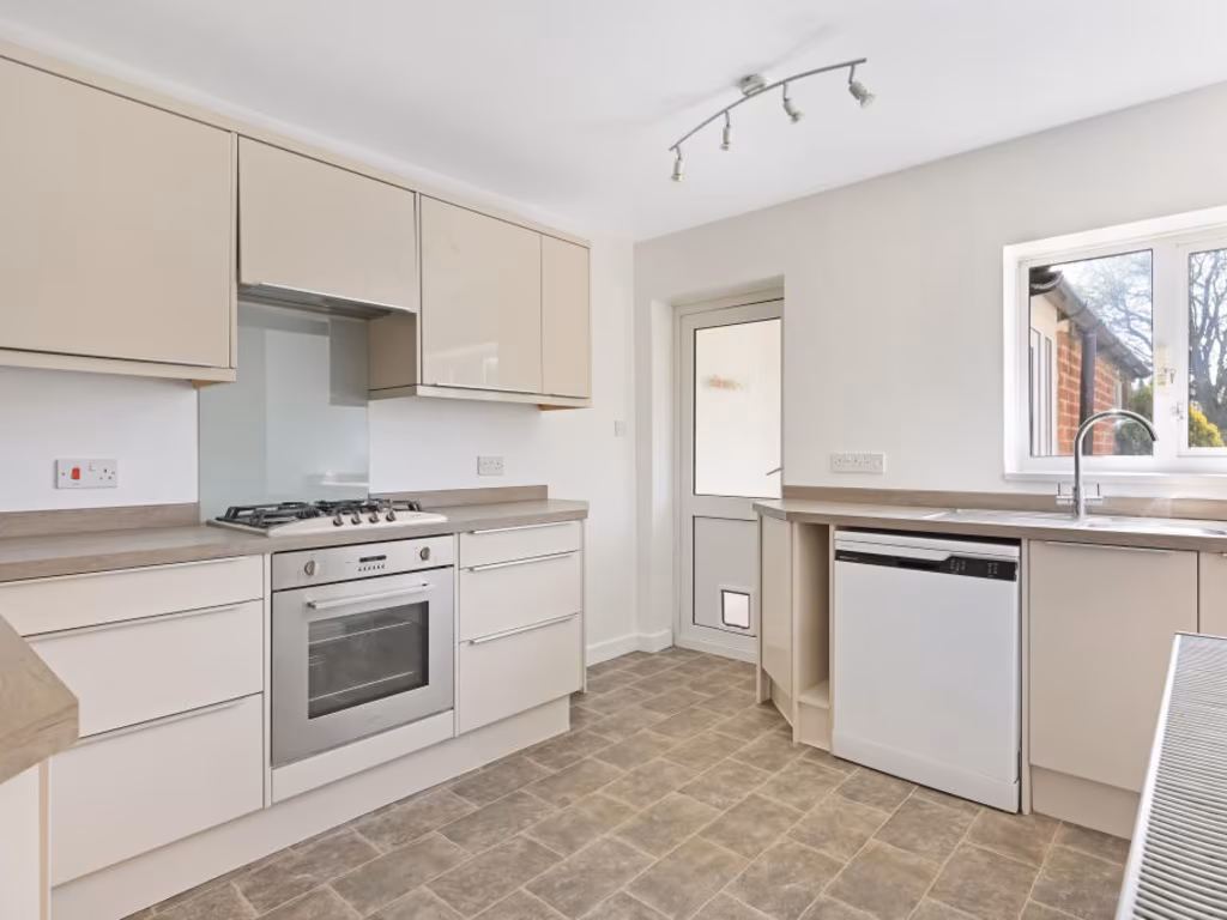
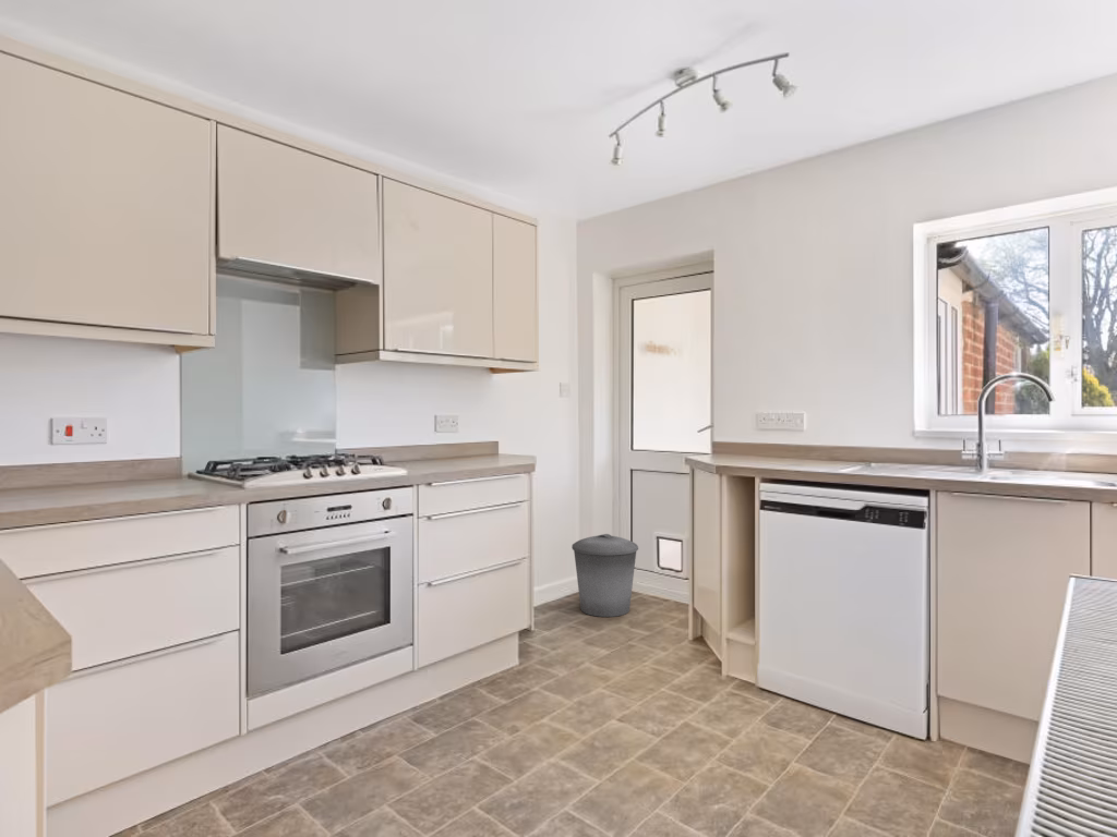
+ trash can (604, 571)
